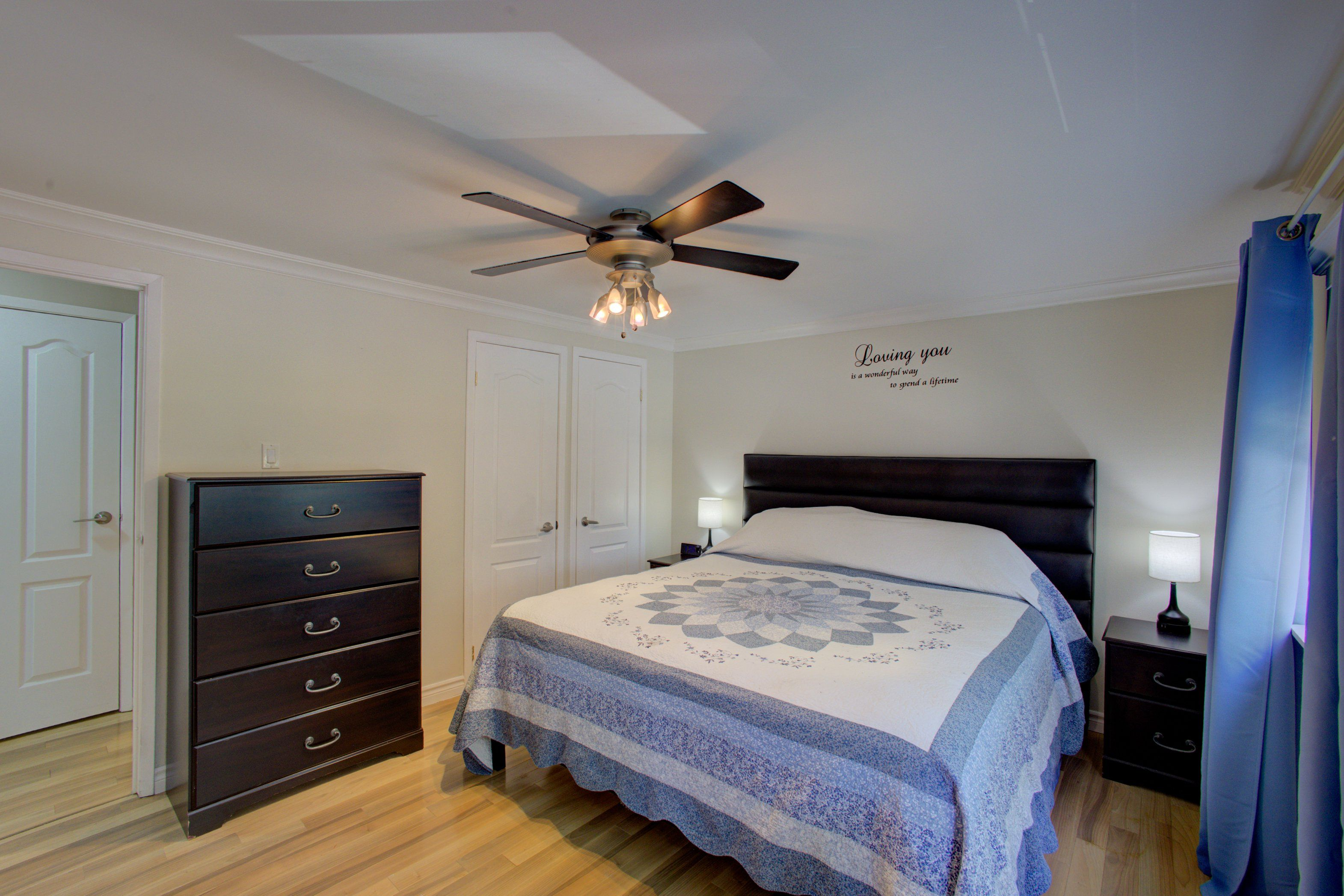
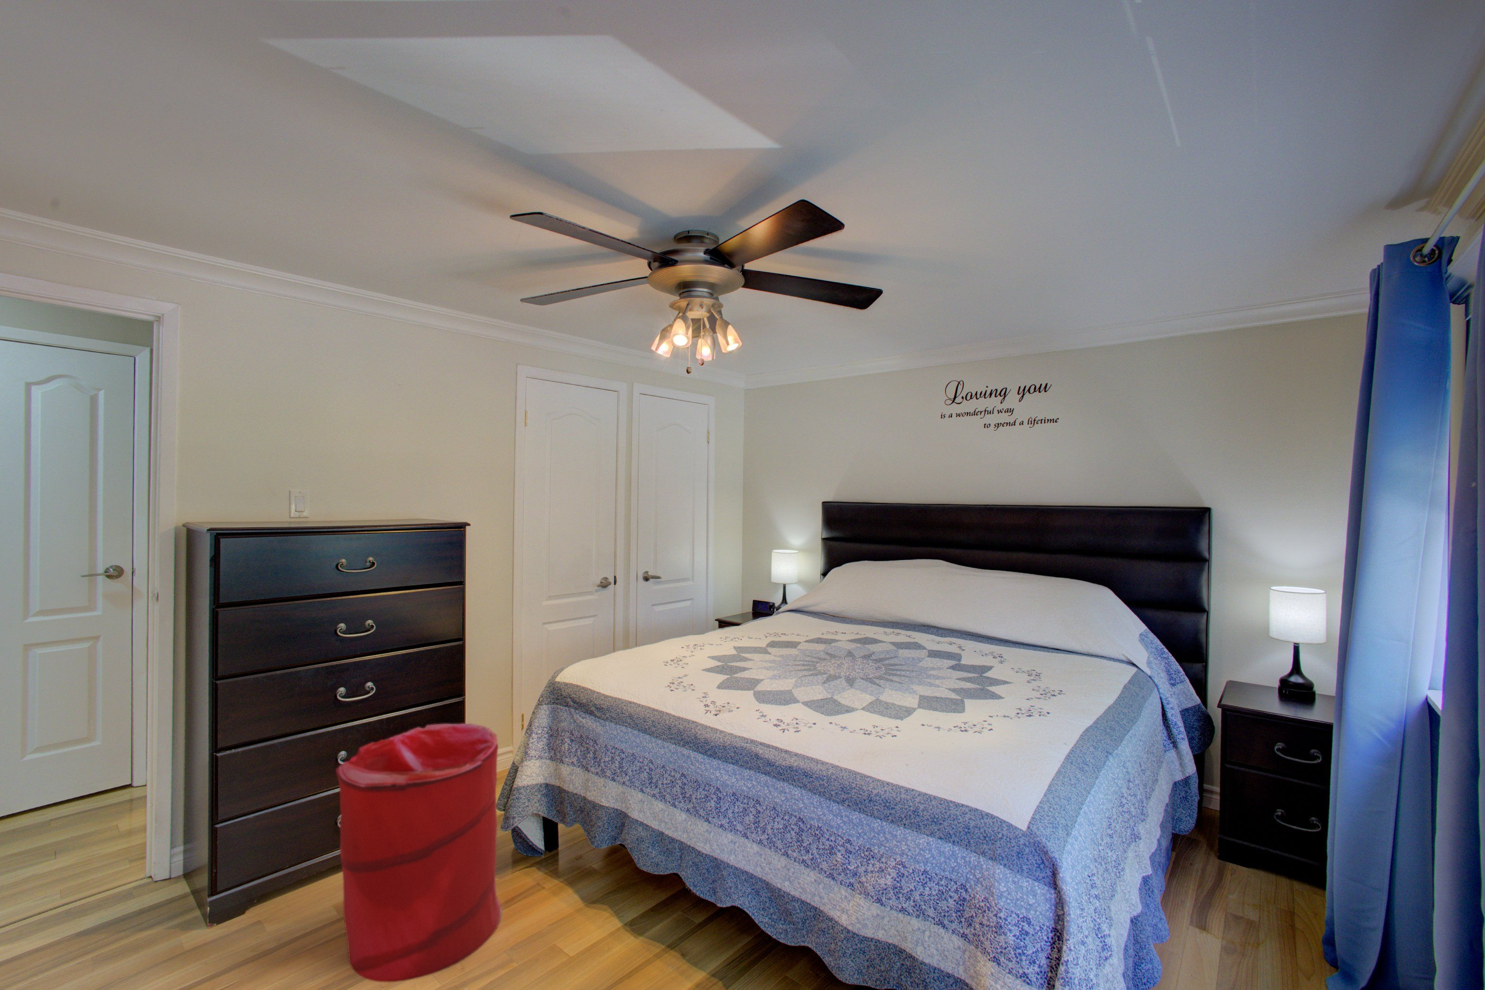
+ laundry hamper (421, 838)
